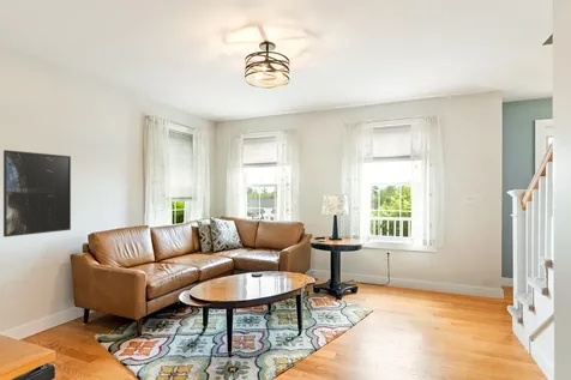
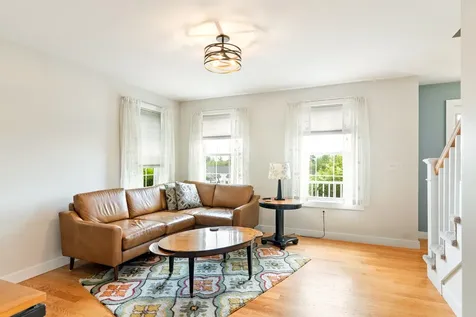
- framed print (40, 193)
